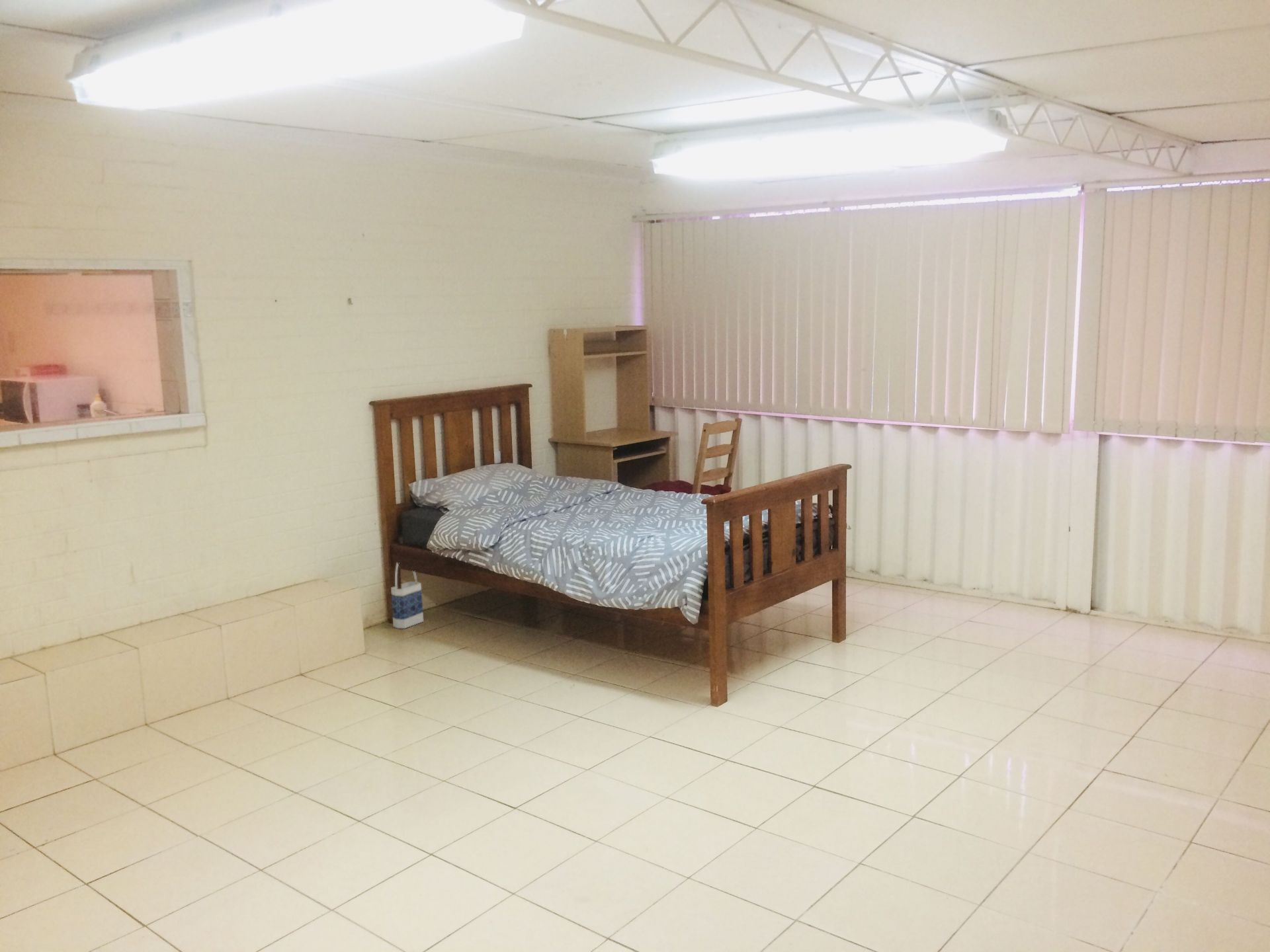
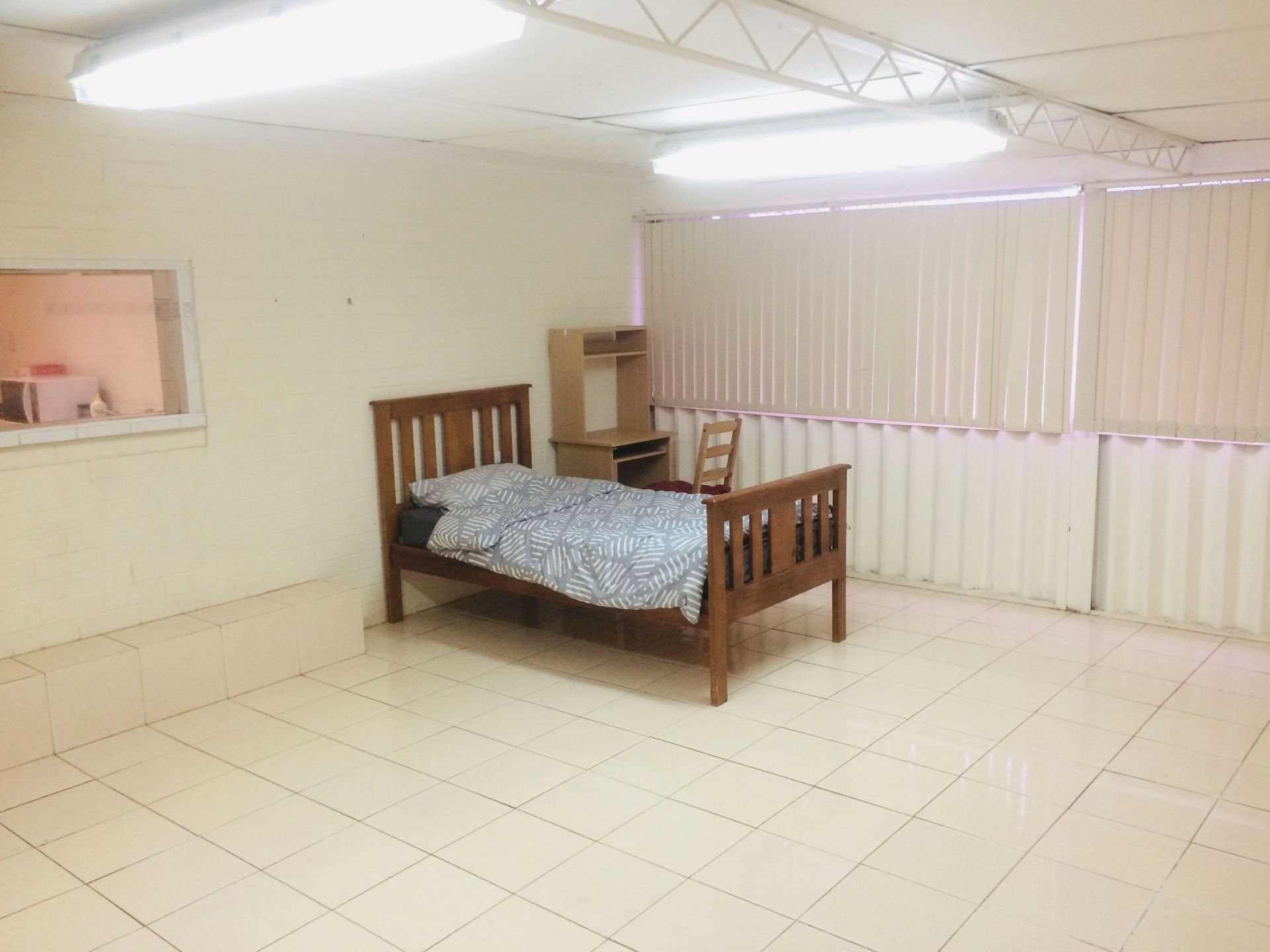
- bag (406, 589)
